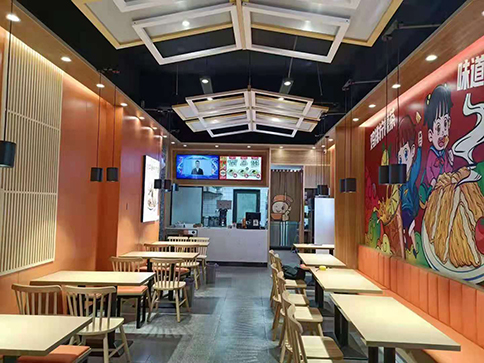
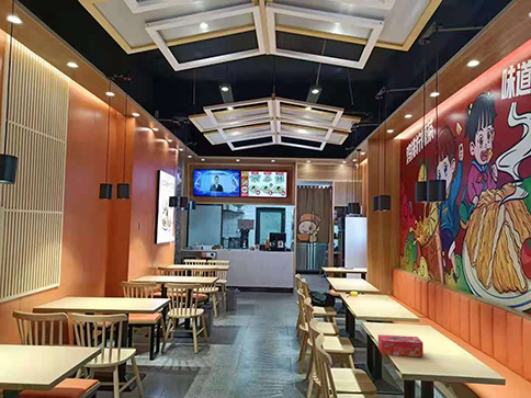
+ tissue box (399, 345)
